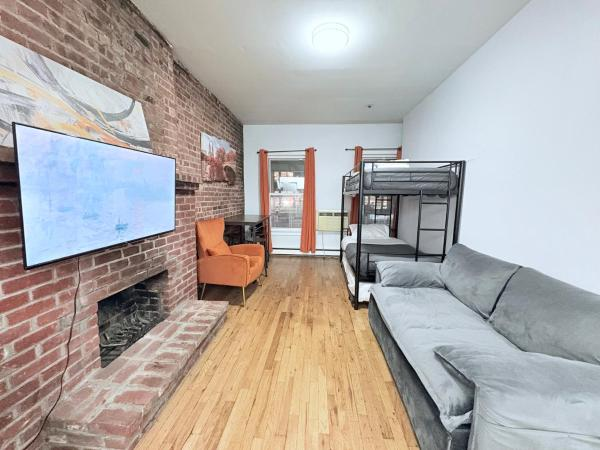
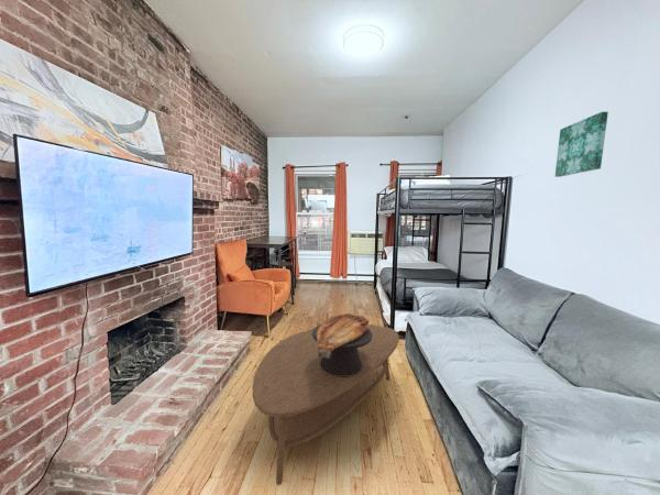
+ coffee table (327, 377)
+ wall art (579, 147)
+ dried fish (339, 348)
